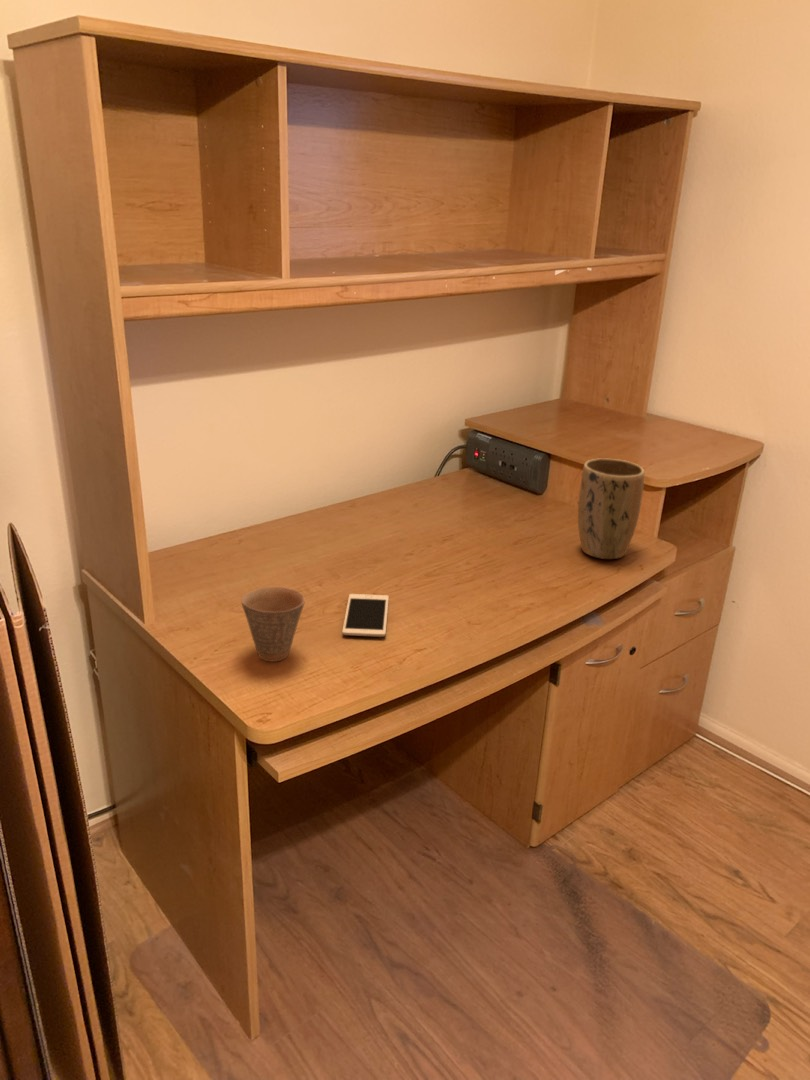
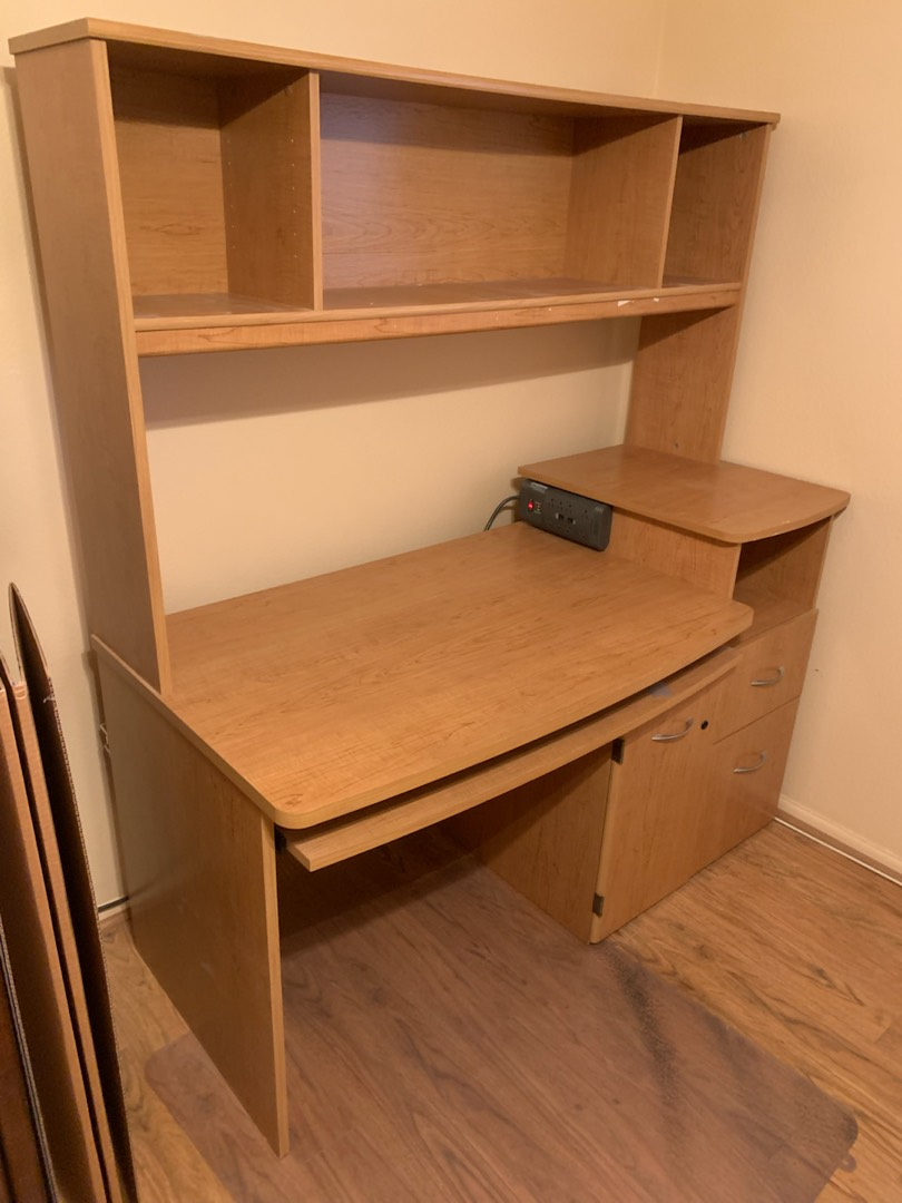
- cell phone (366, 614)
- plant pot (608, 509)
- cup (273, 626)
